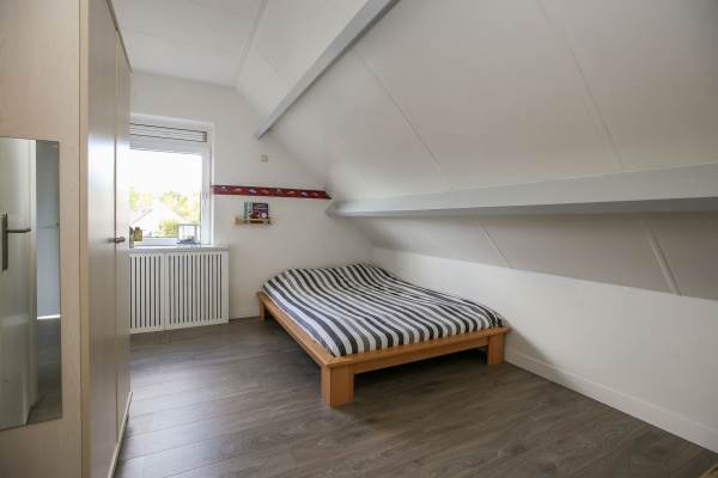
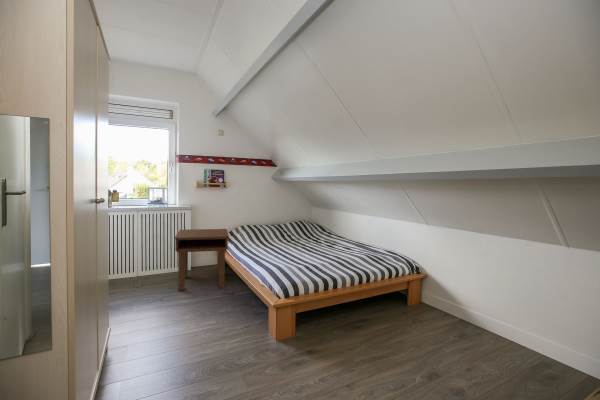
+ nightstand (200, 251)
